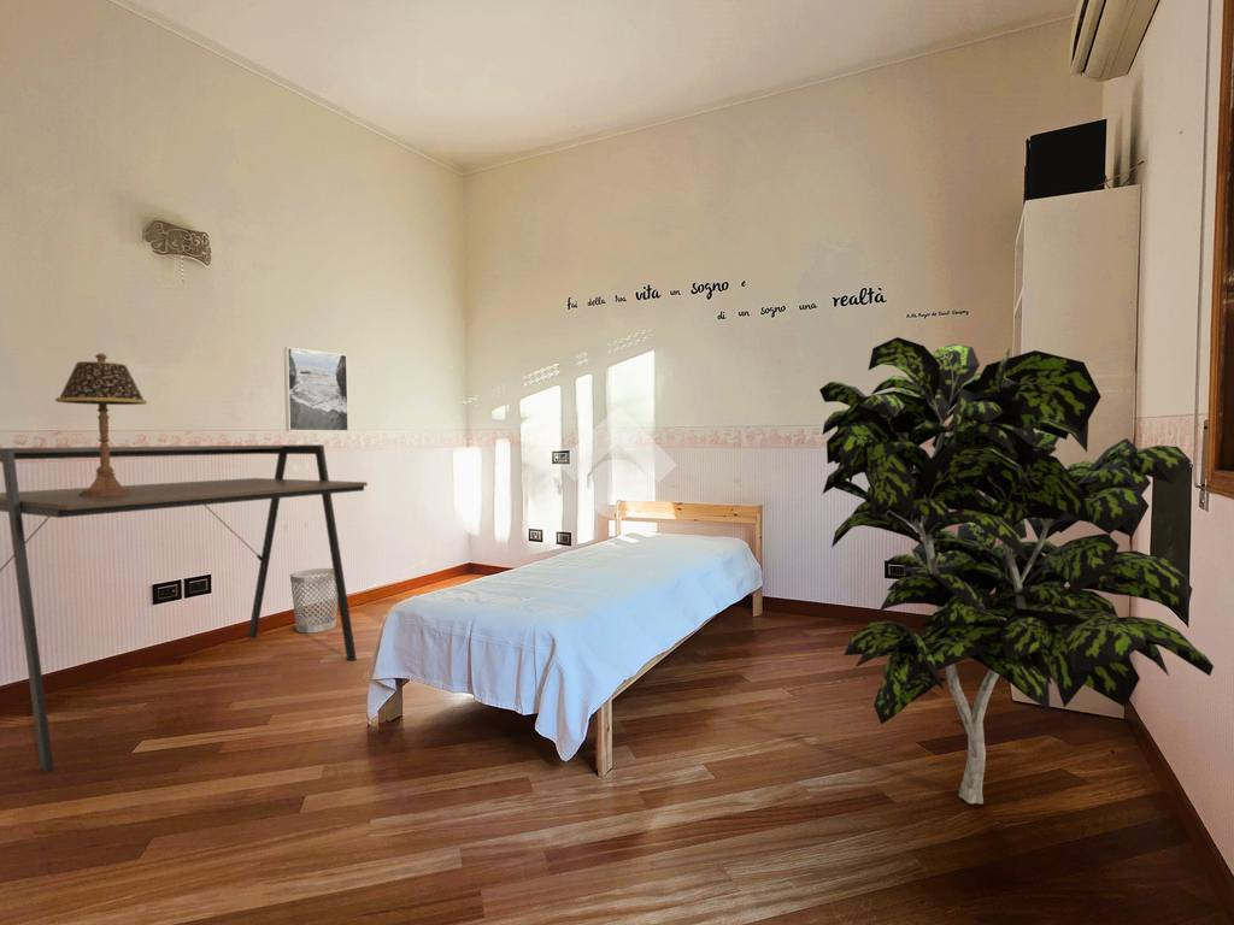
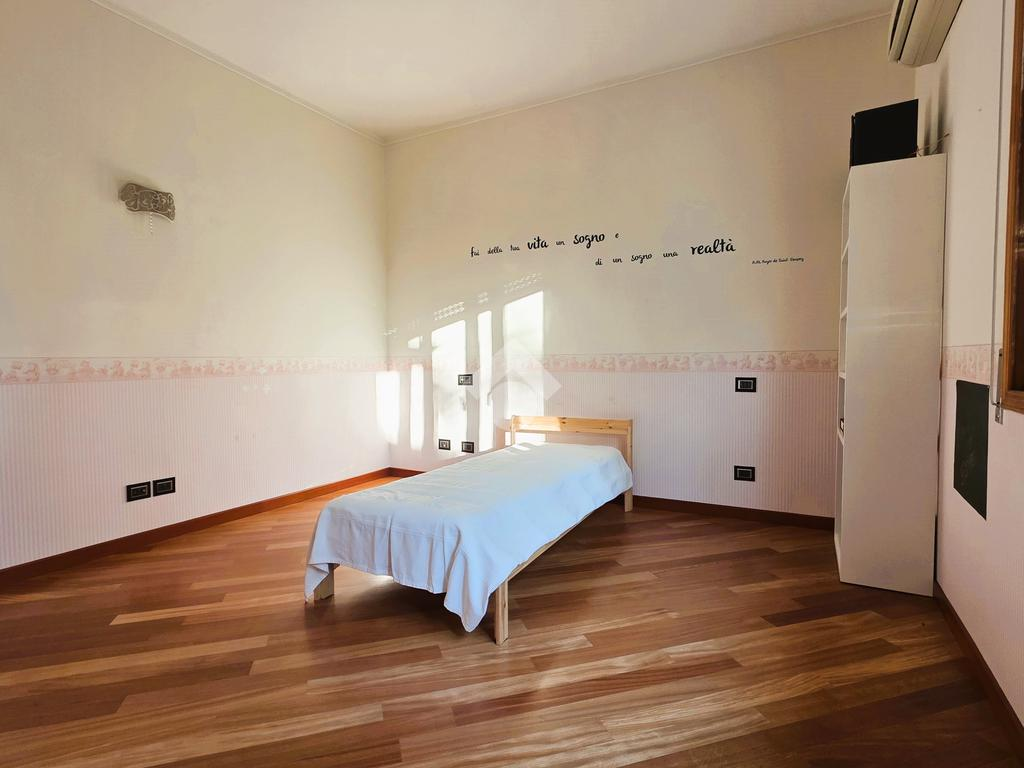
- desk (171, 507)
- wastebasket (316, 600)
- indoor plant (991, 577)
- table lamp (102, 423)
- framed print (317, 390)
